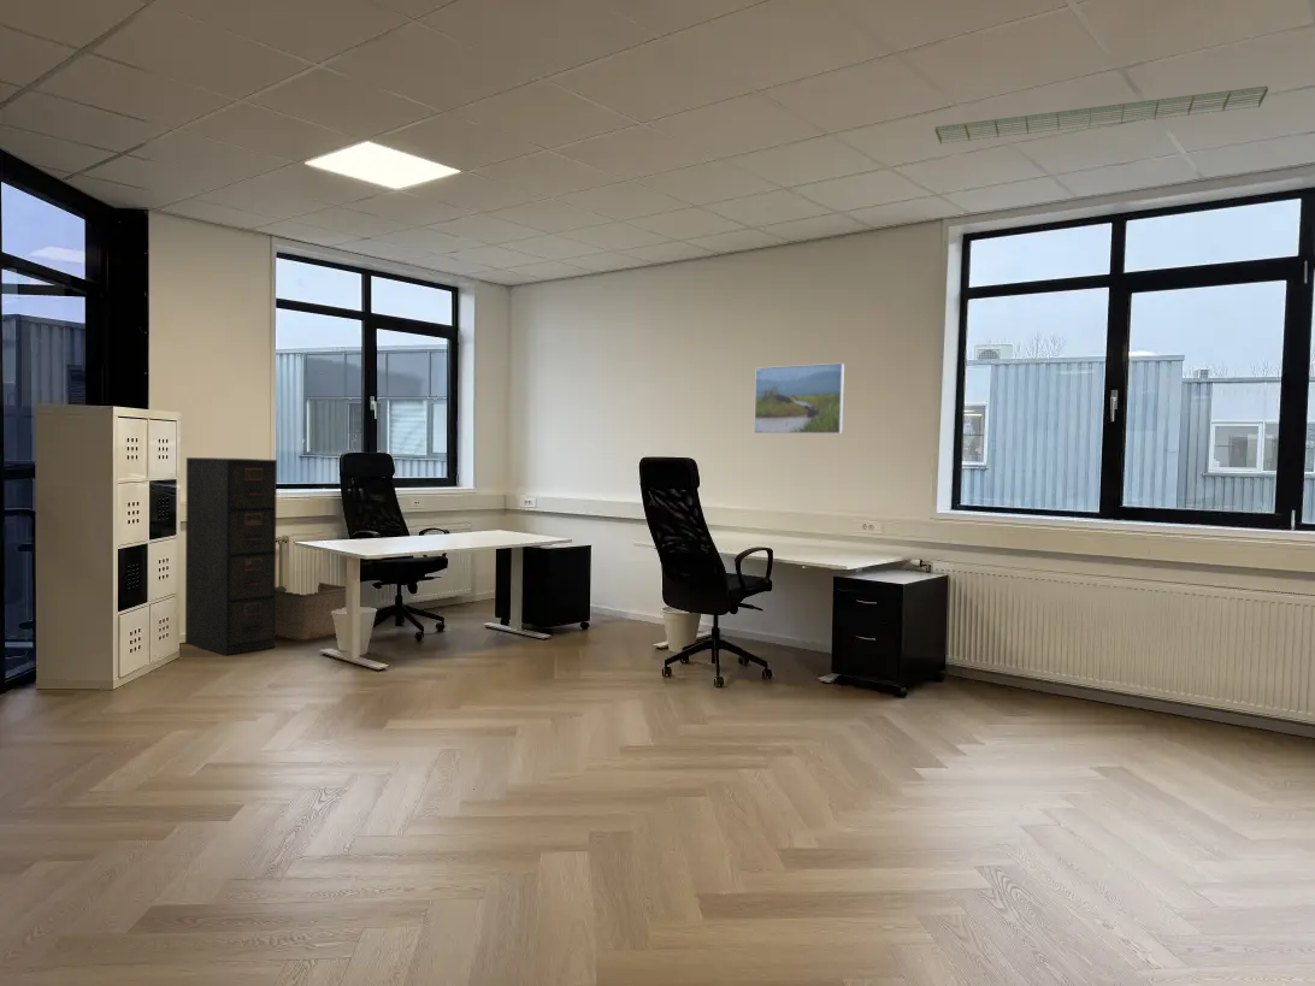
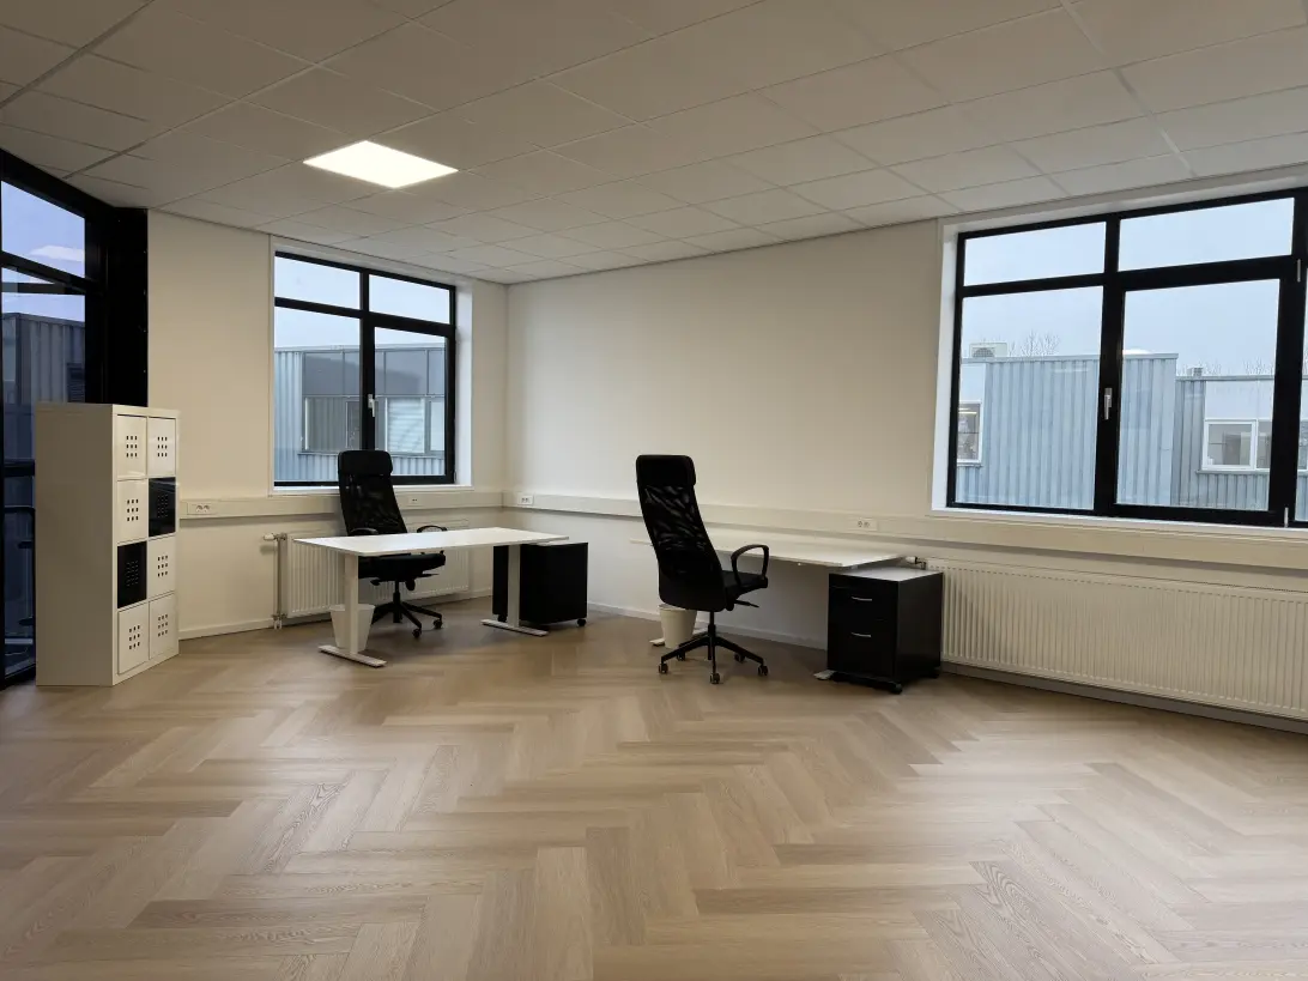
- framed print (797, 398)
- filing cabinet (231, 553)
- storage bin (308, 609)
- light panel (1090, 116)
